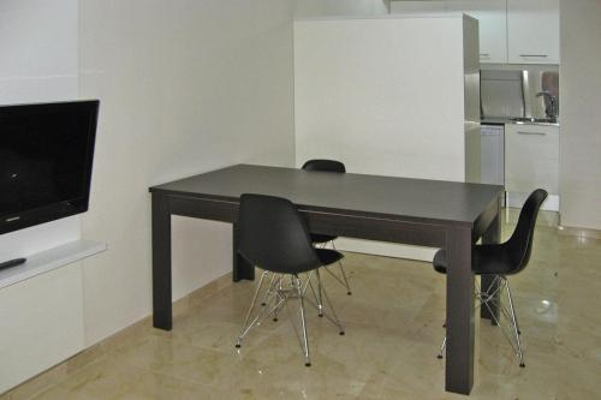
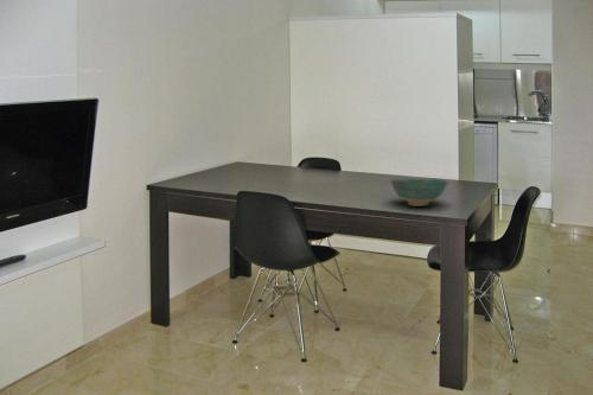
+ bowl (419, 192)
